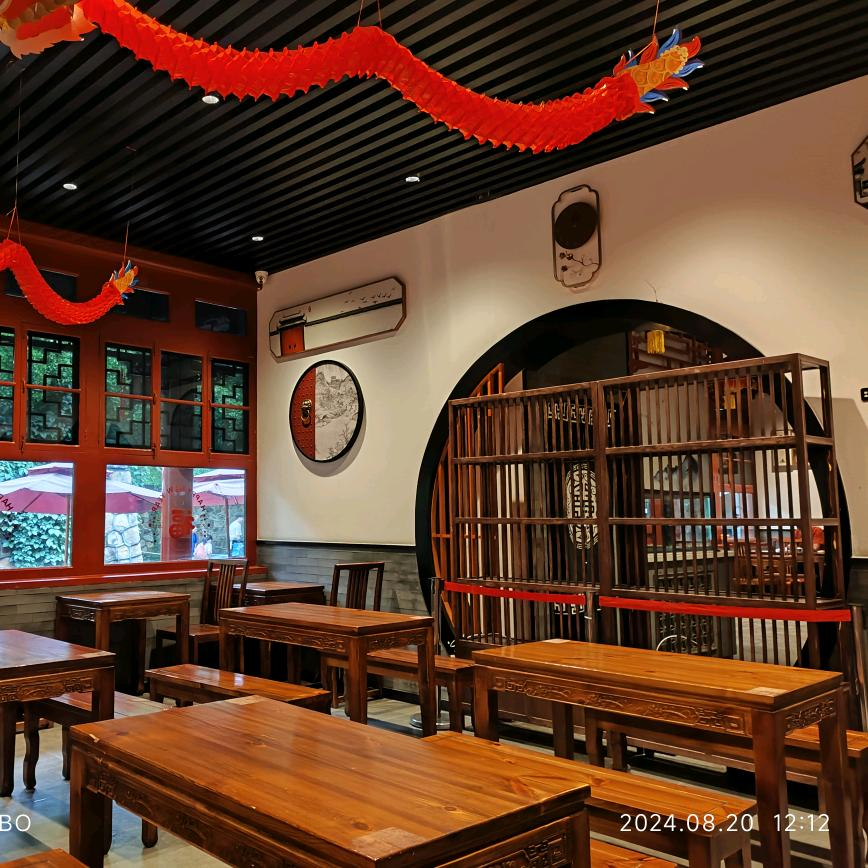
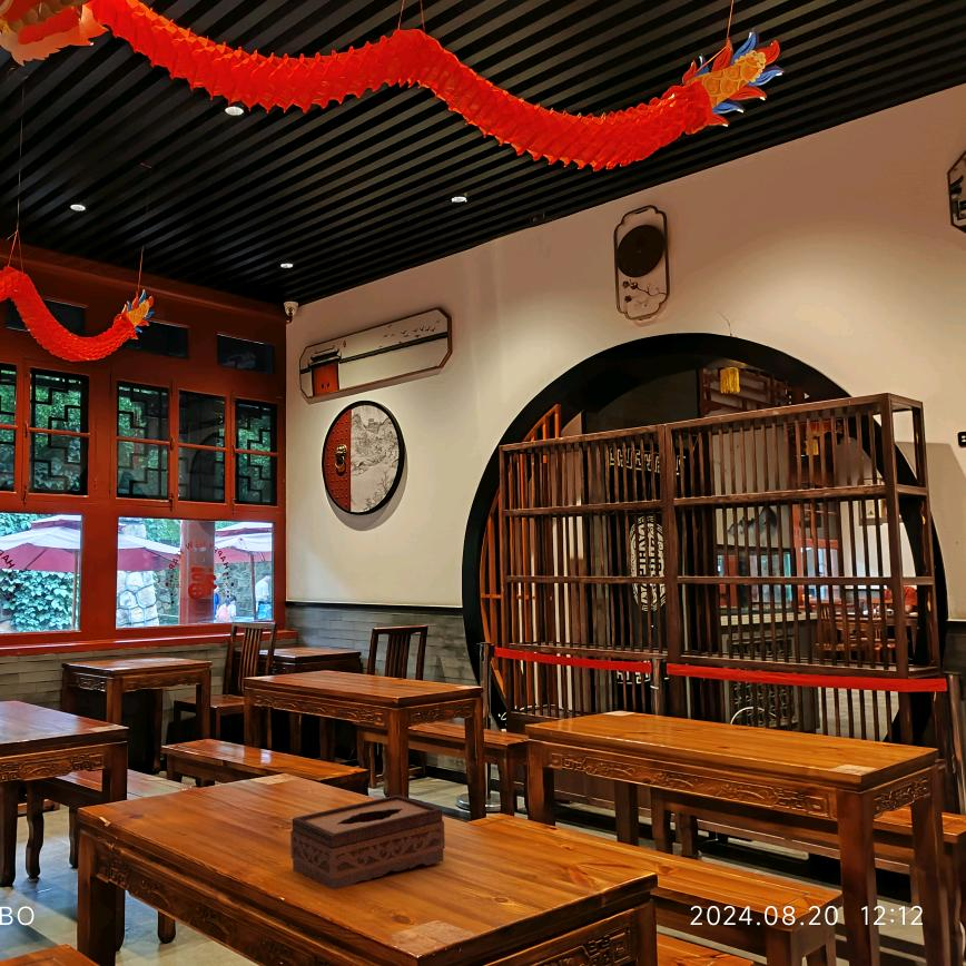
+ tissue box (367, 839)
